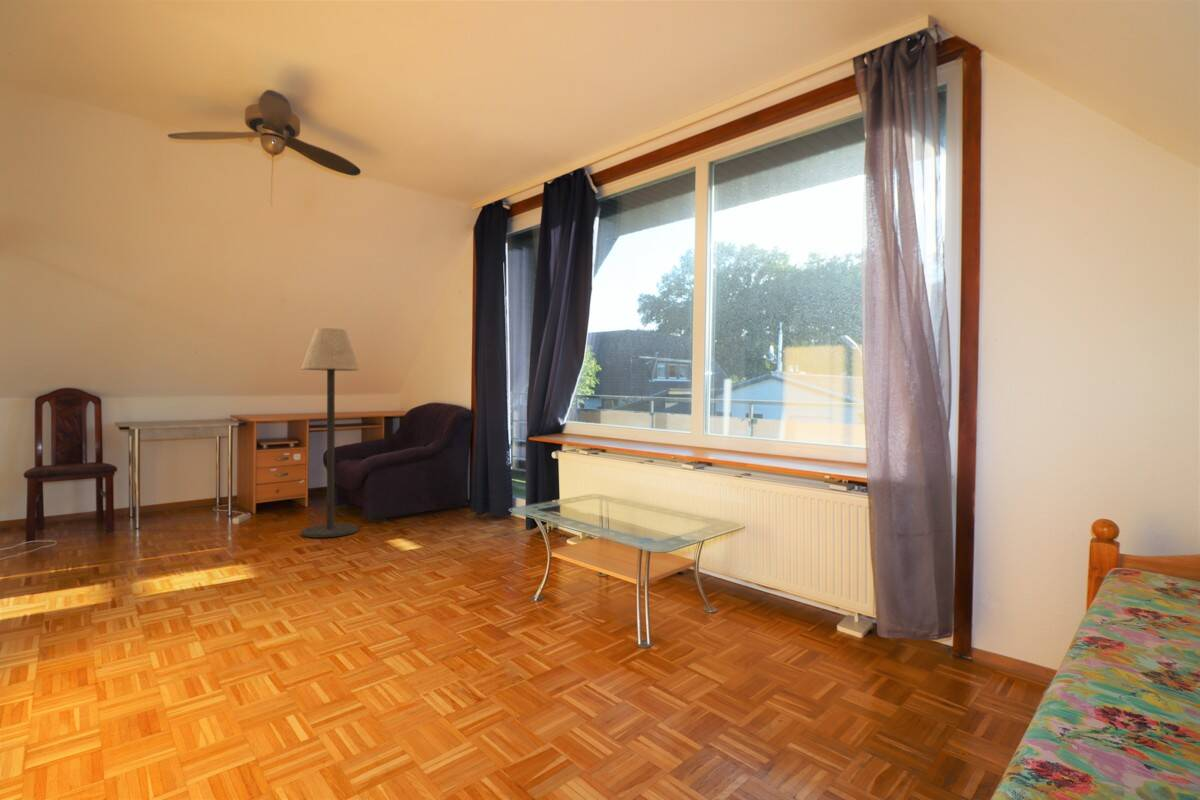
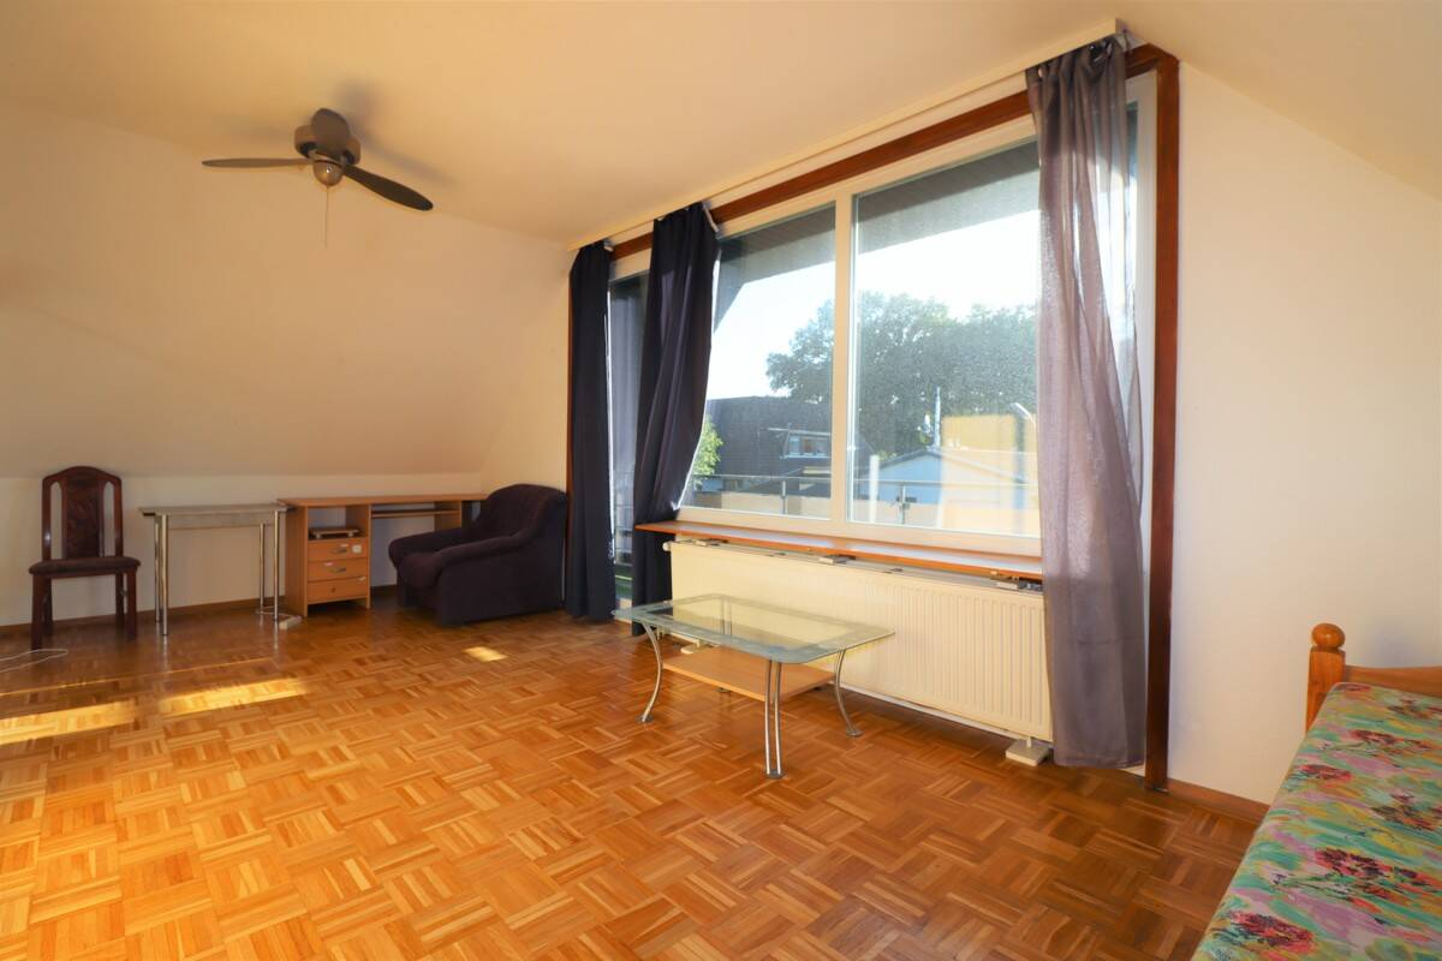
- floor lamp (330, 430)
